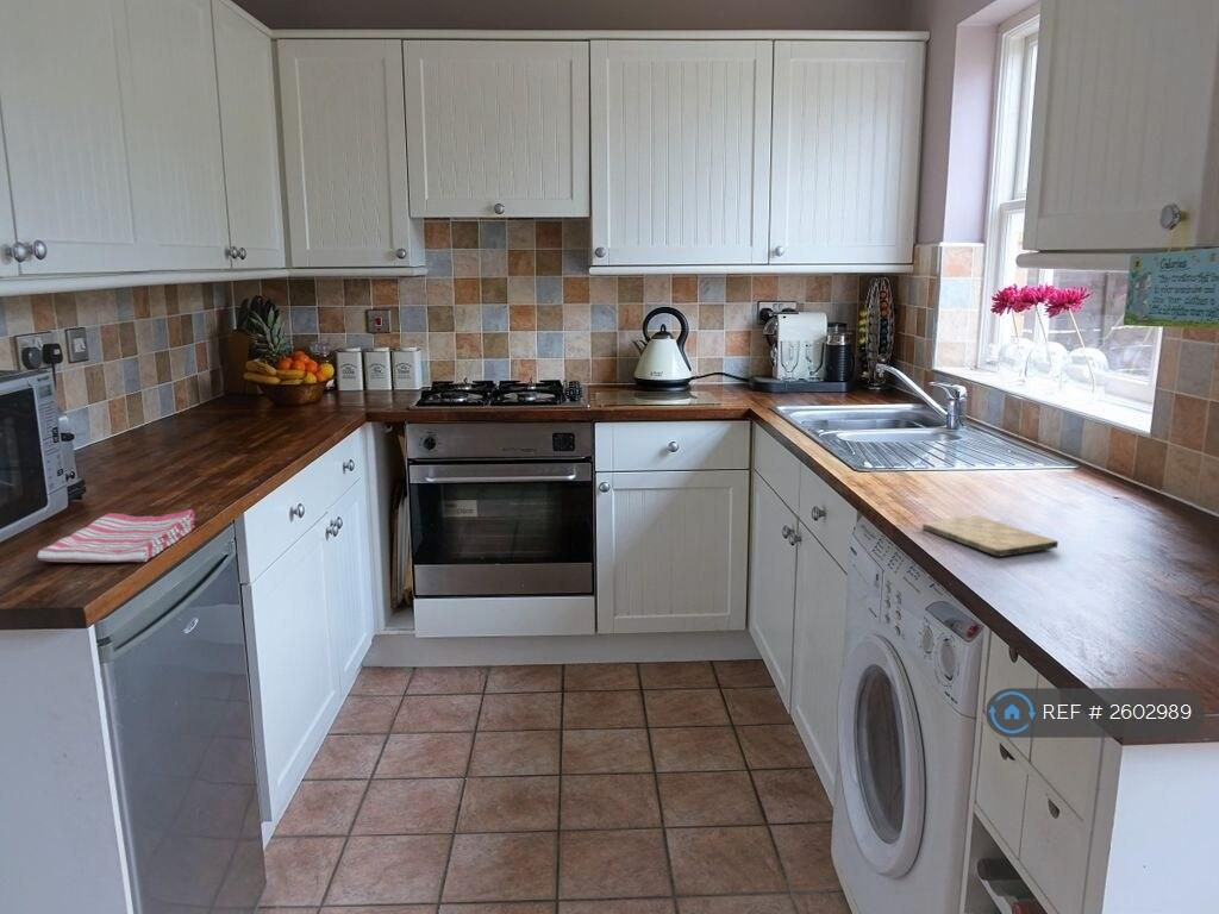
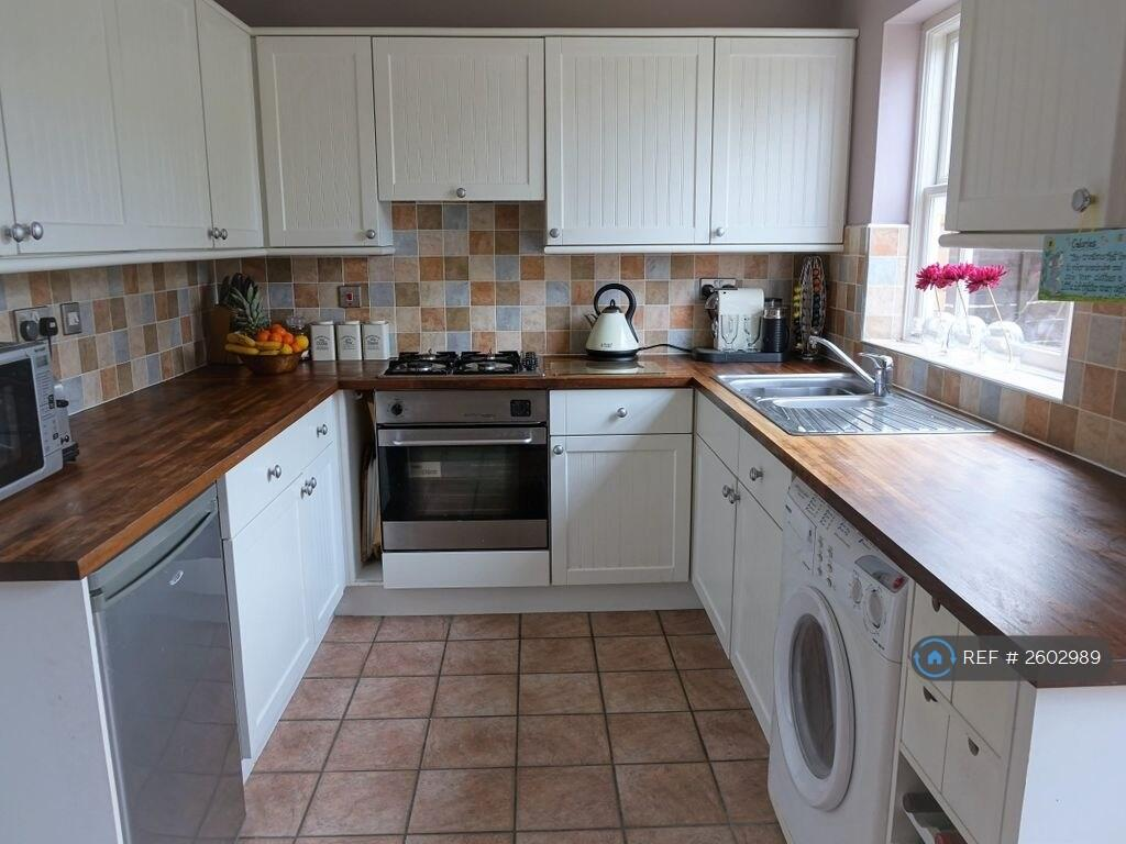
- cutting board (987, 534)
- dish towel (121, 534)
